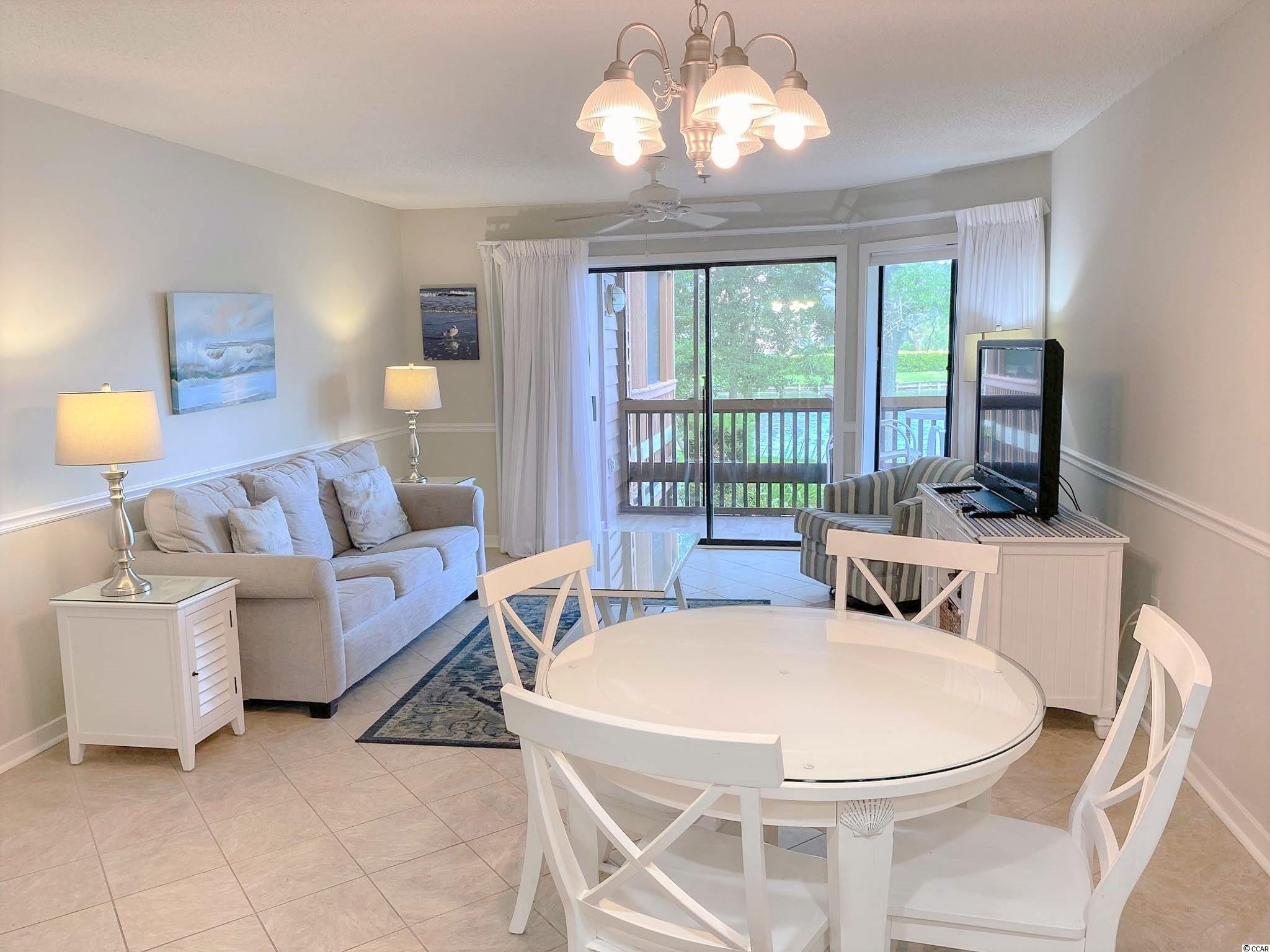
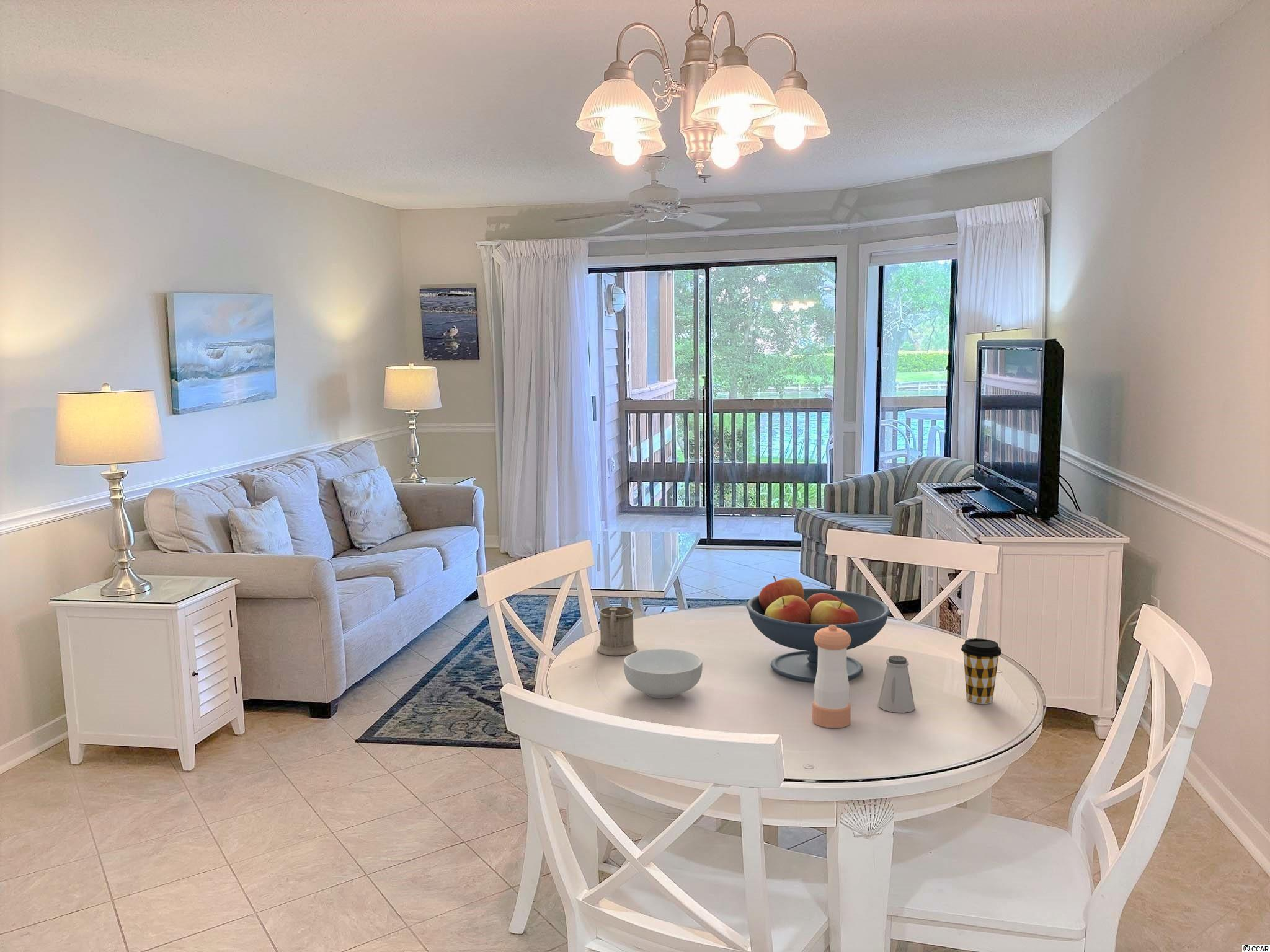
+ fruit bowl (817, 625)
+ mug (615, 628)
+ saltshaker (897, 682)
+ coffee cup (980, 671)
+ pepper shaker (832, 673)
+ cereal bowl (663, 676)
